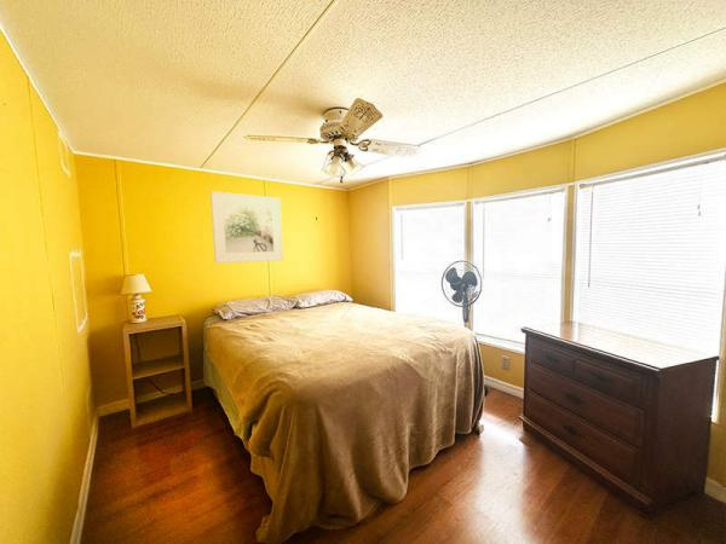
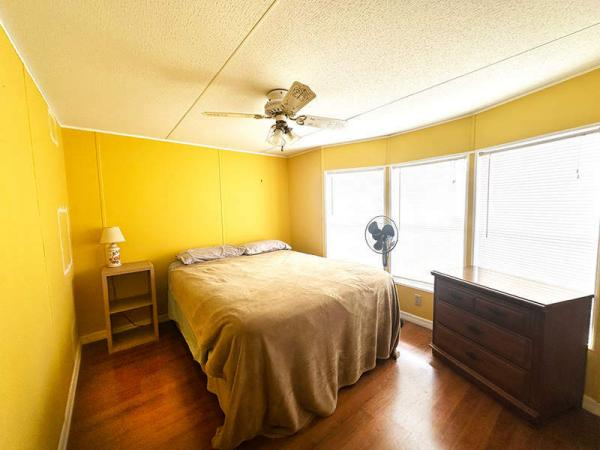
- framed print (249, 228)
